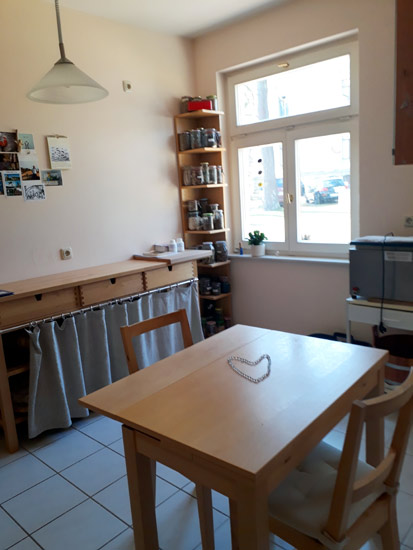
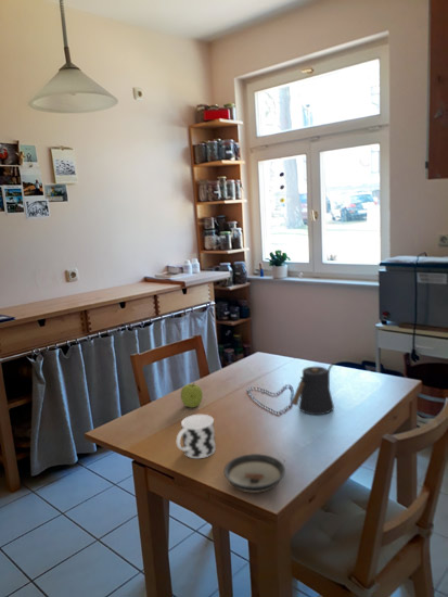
+ kettle (313, 389)
+ fruit (191, 394)
+ saucer (255, 475)
+ cup (194, 437)
